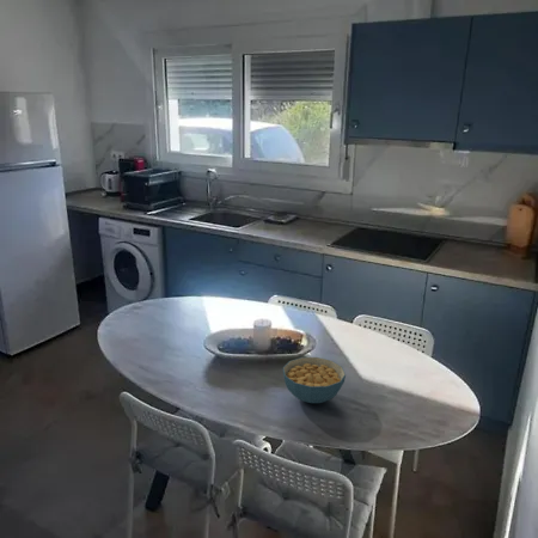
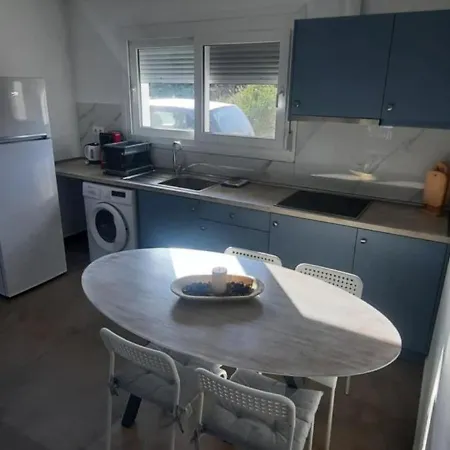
- cereal bowl (313, 384)
